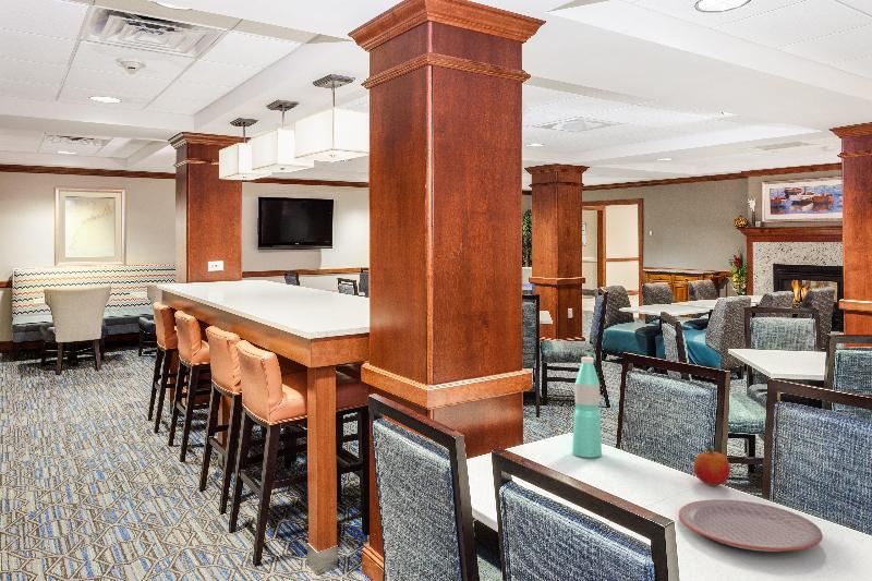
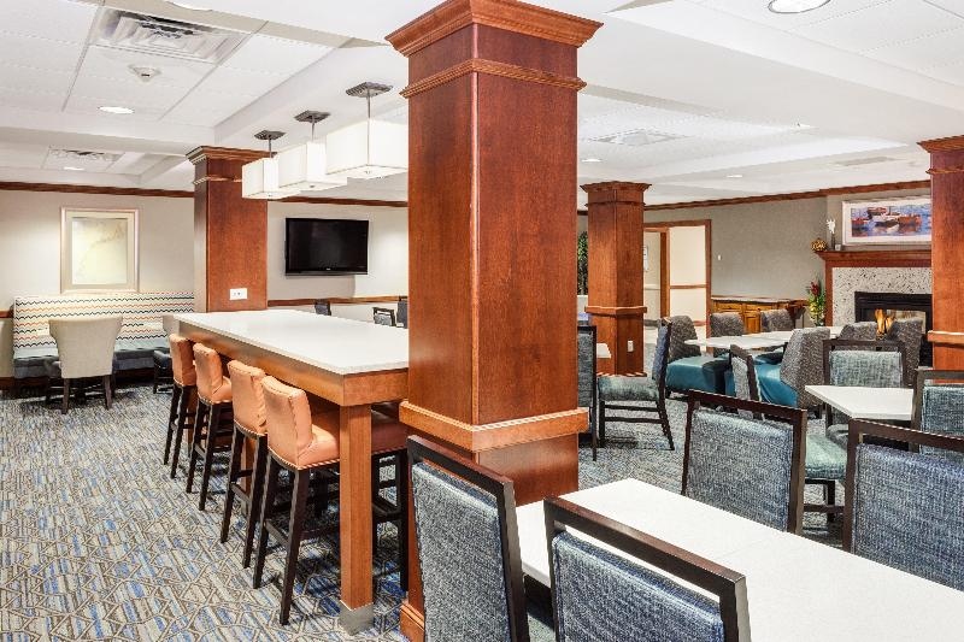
- water bottle (586, 406)
- plate (747, 526)
- fruit (711, 464)
